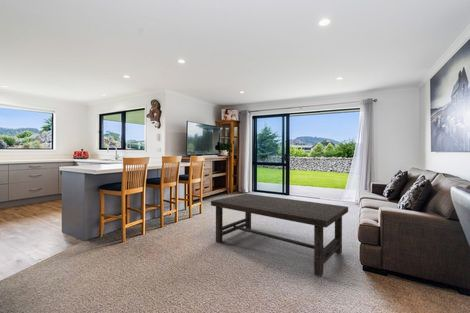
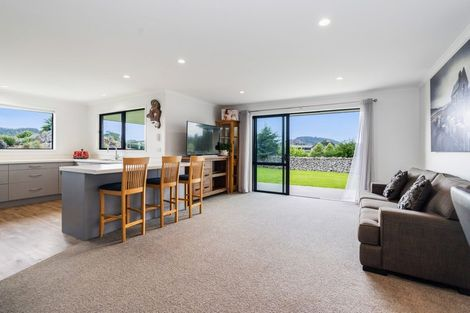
- coffee table (278, 218)
